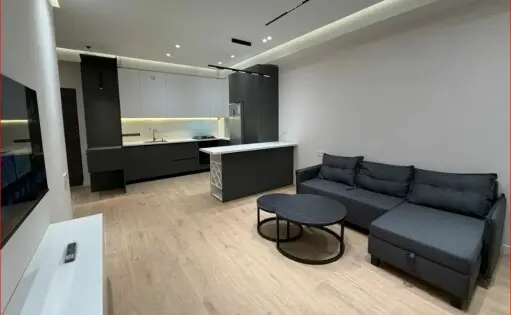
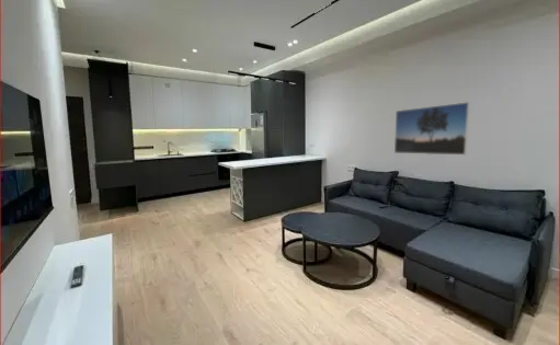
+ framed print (427, 130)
